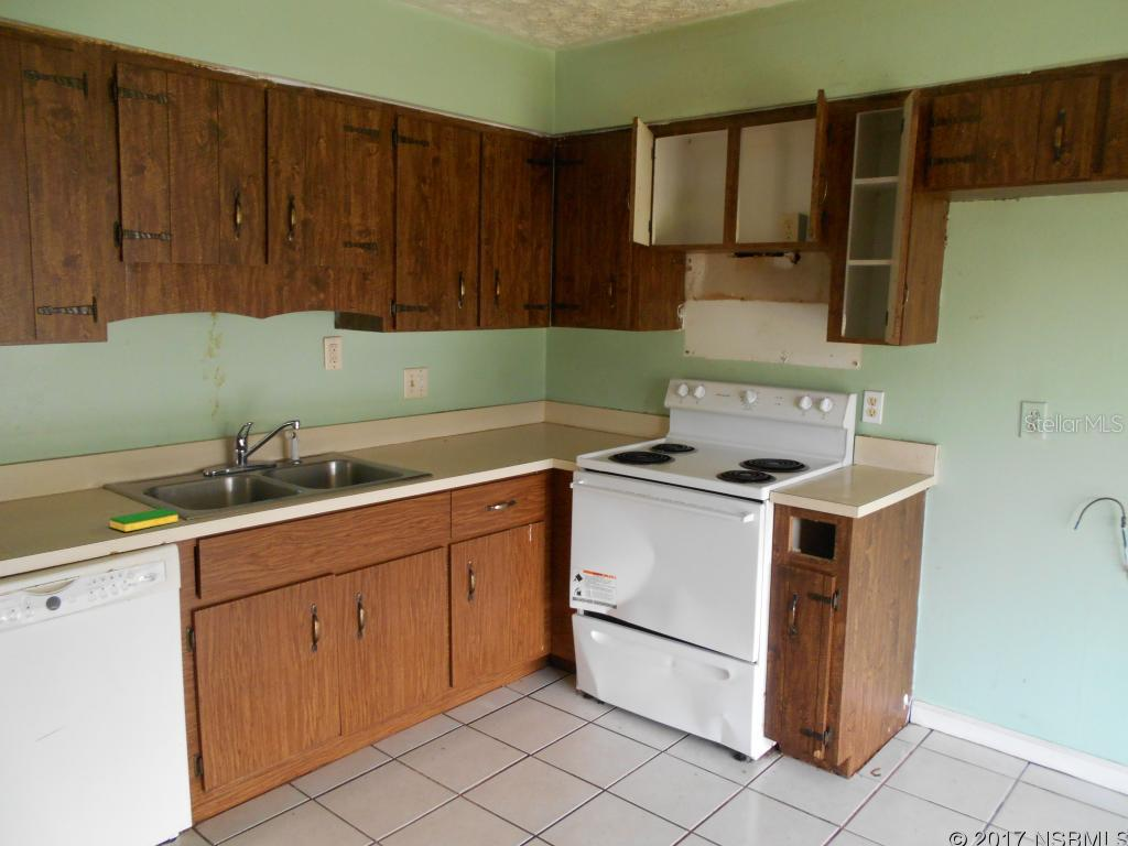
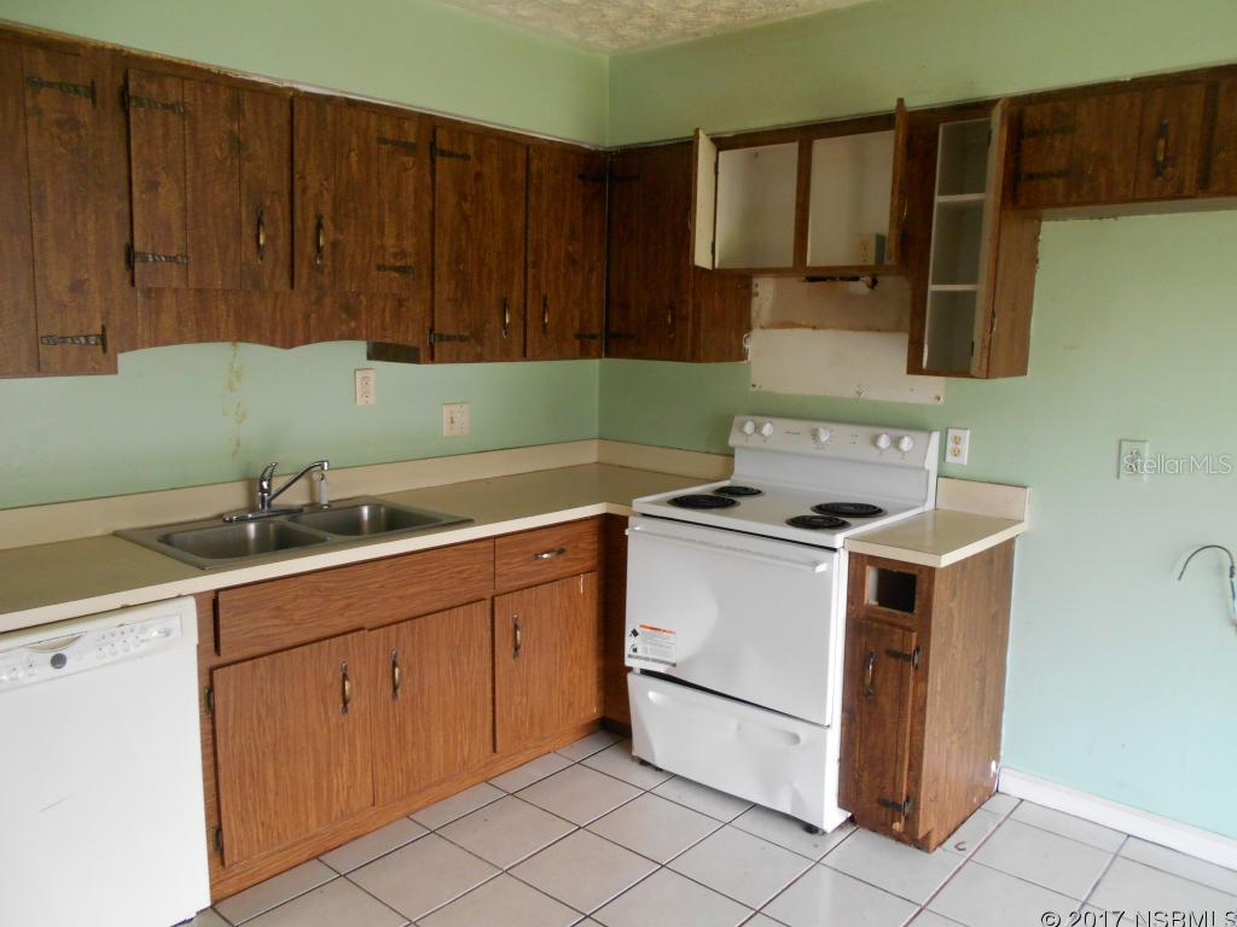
- dish sponge (144, 519)
